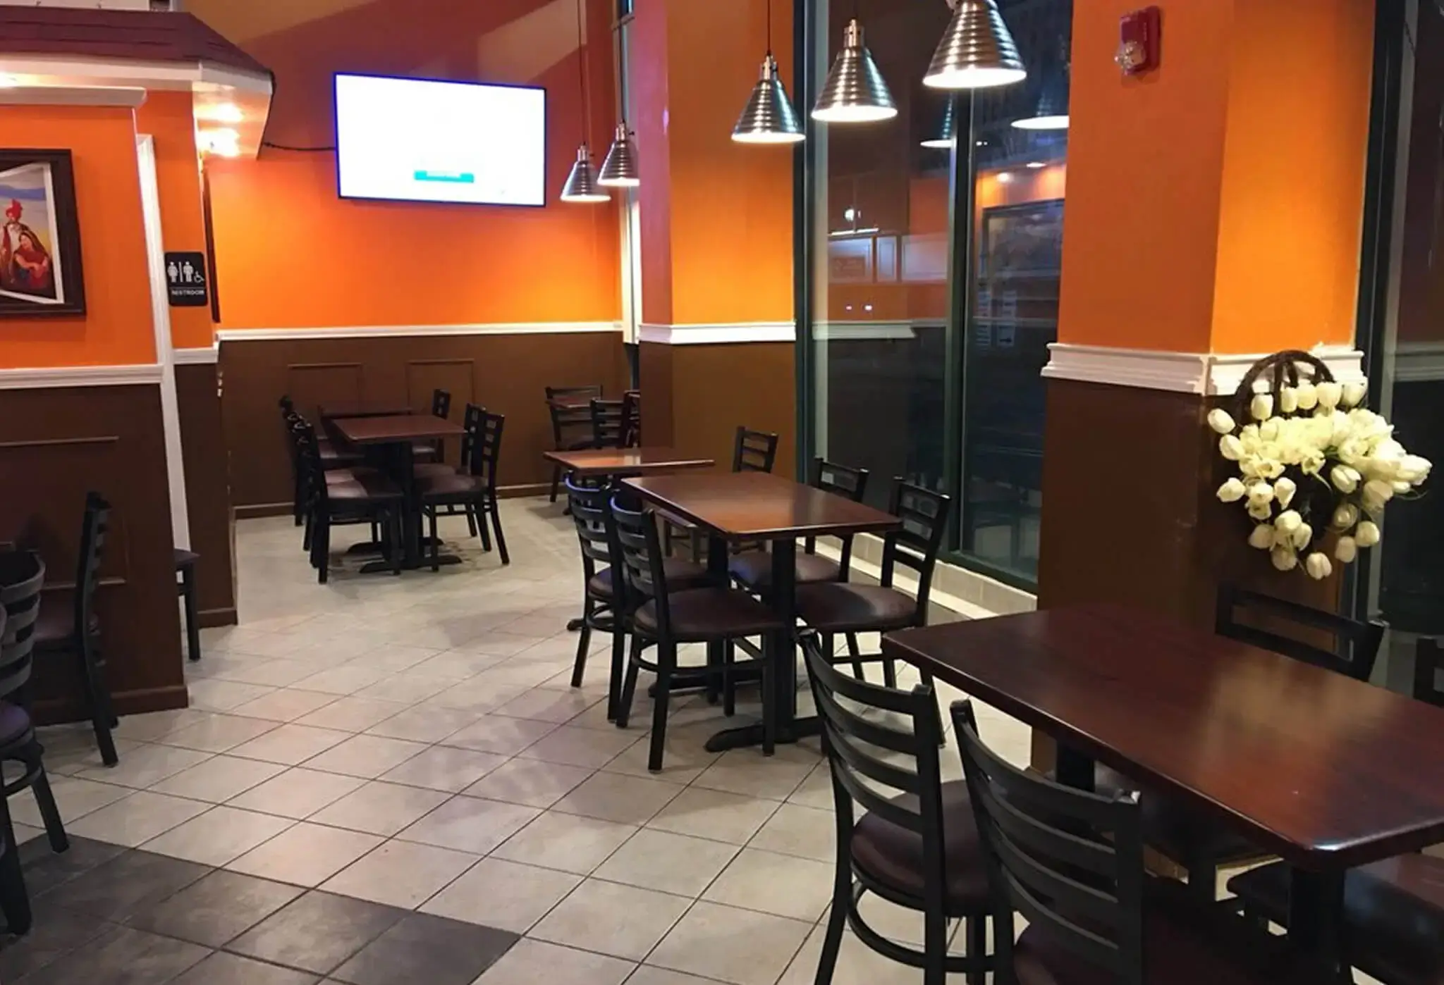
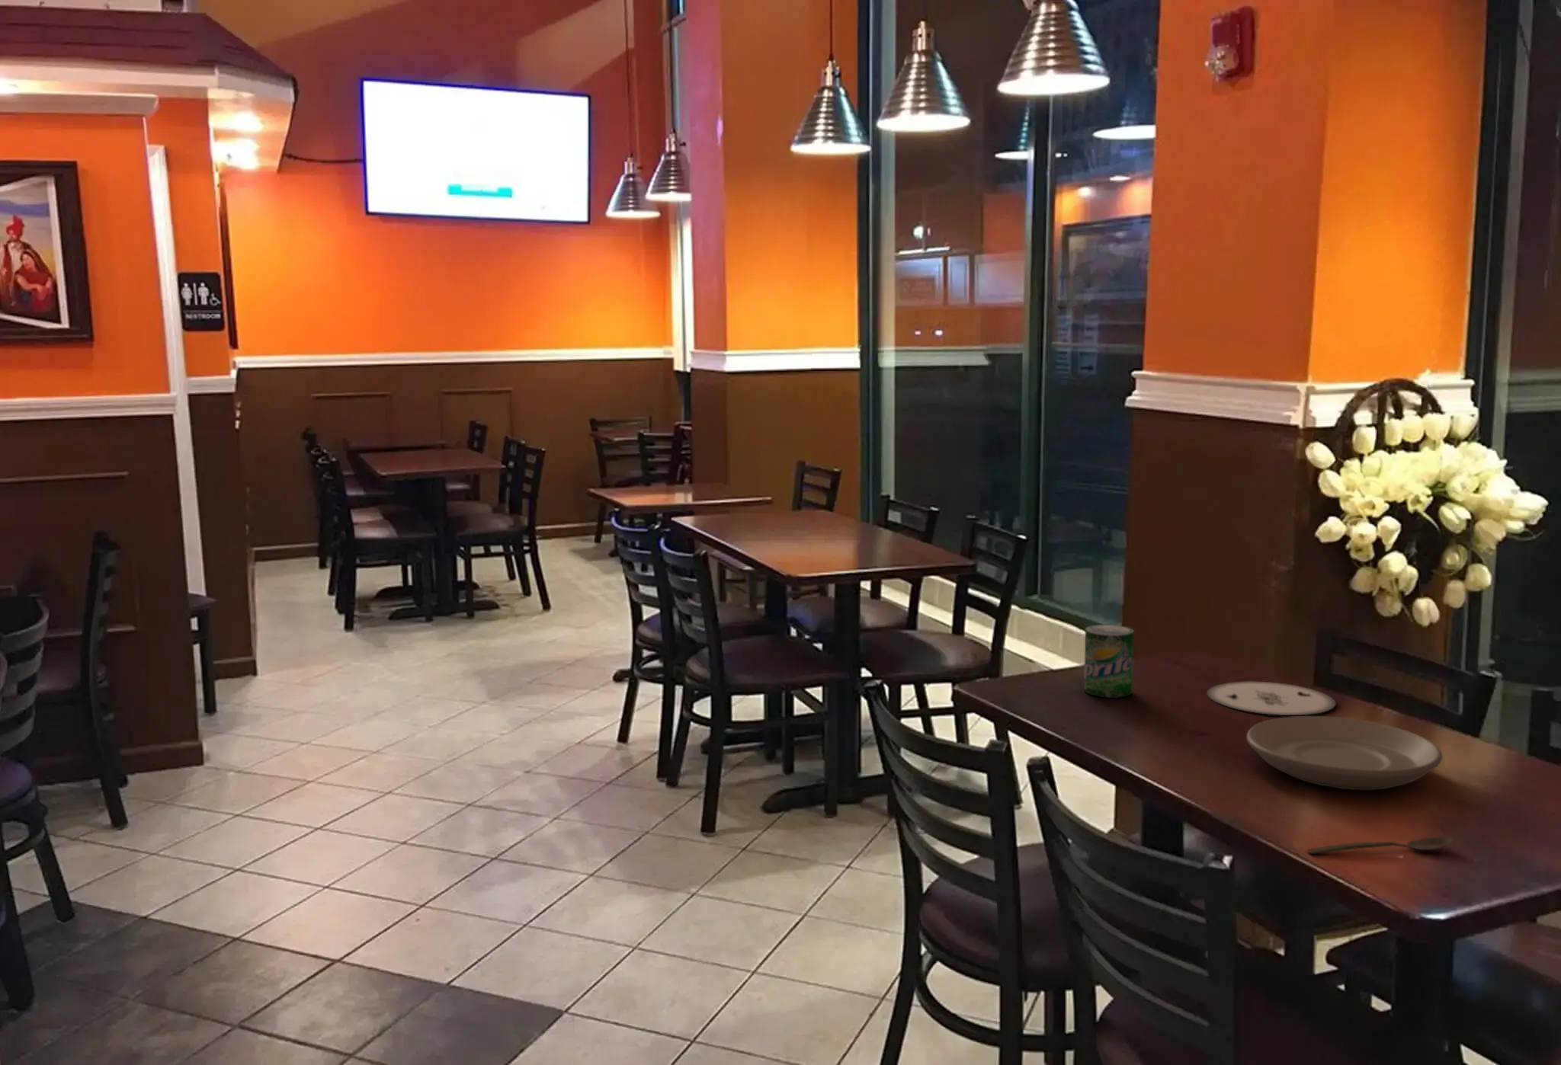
+ beverage can (1108, 661)
+ spoon (1381, 844)
+ plate (1340, 755)
+ plate (1270, 695)
